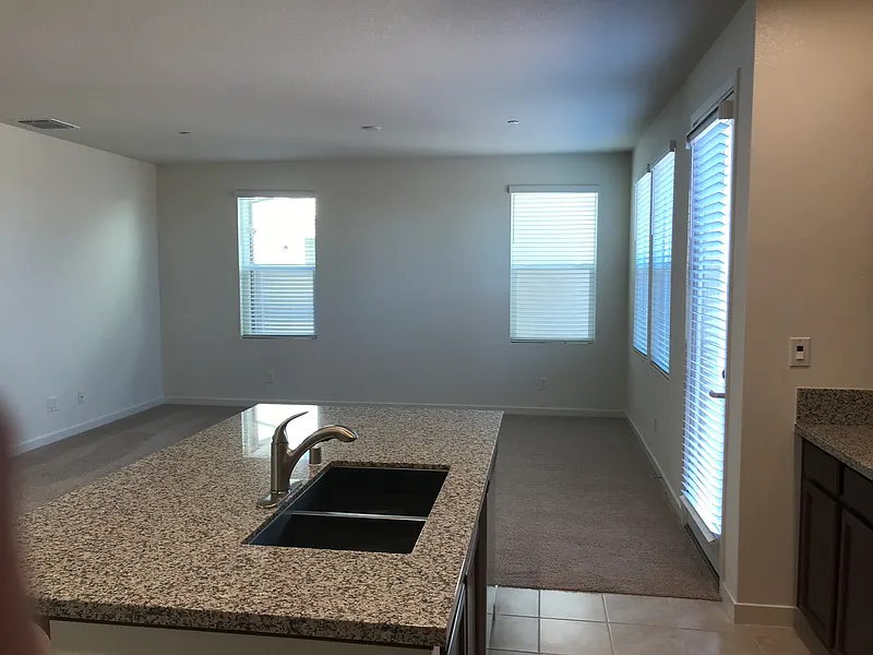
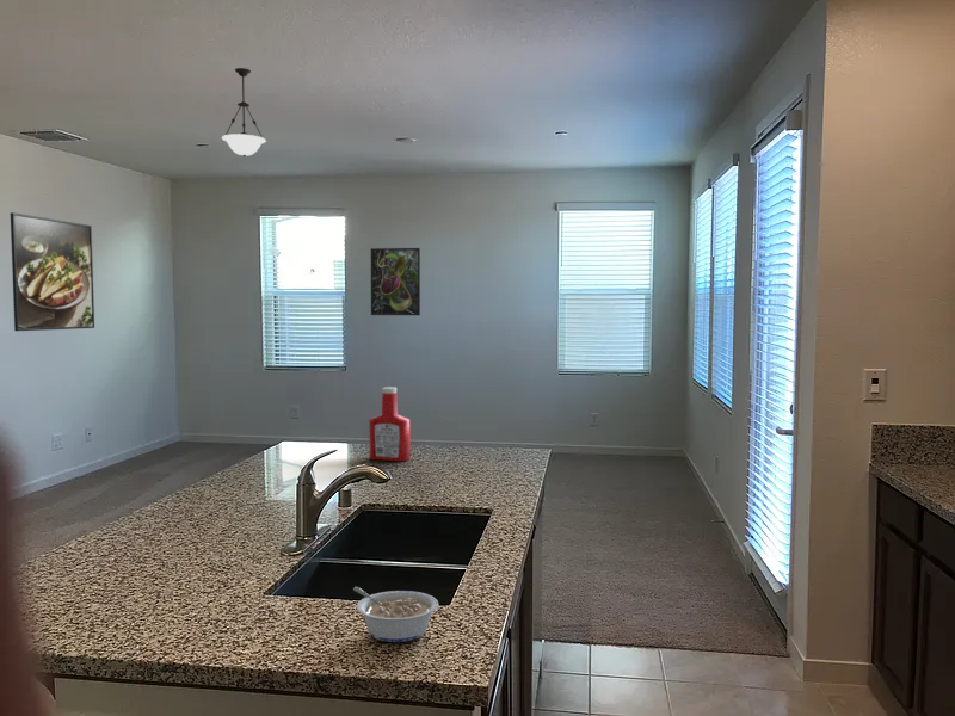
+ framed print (395, 282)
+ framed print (55, 274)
+ pendant light (244, 113)
+ legume (394, 615)
+ soap bottle (389, 422)
